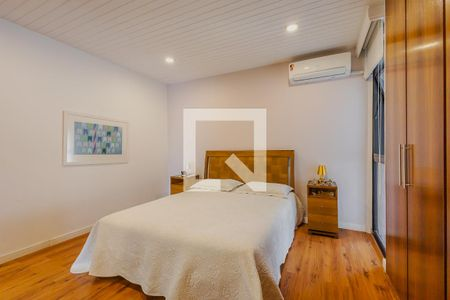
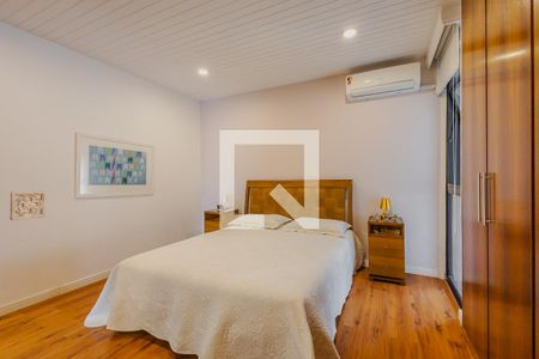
+ wall ornament (28, 205)
